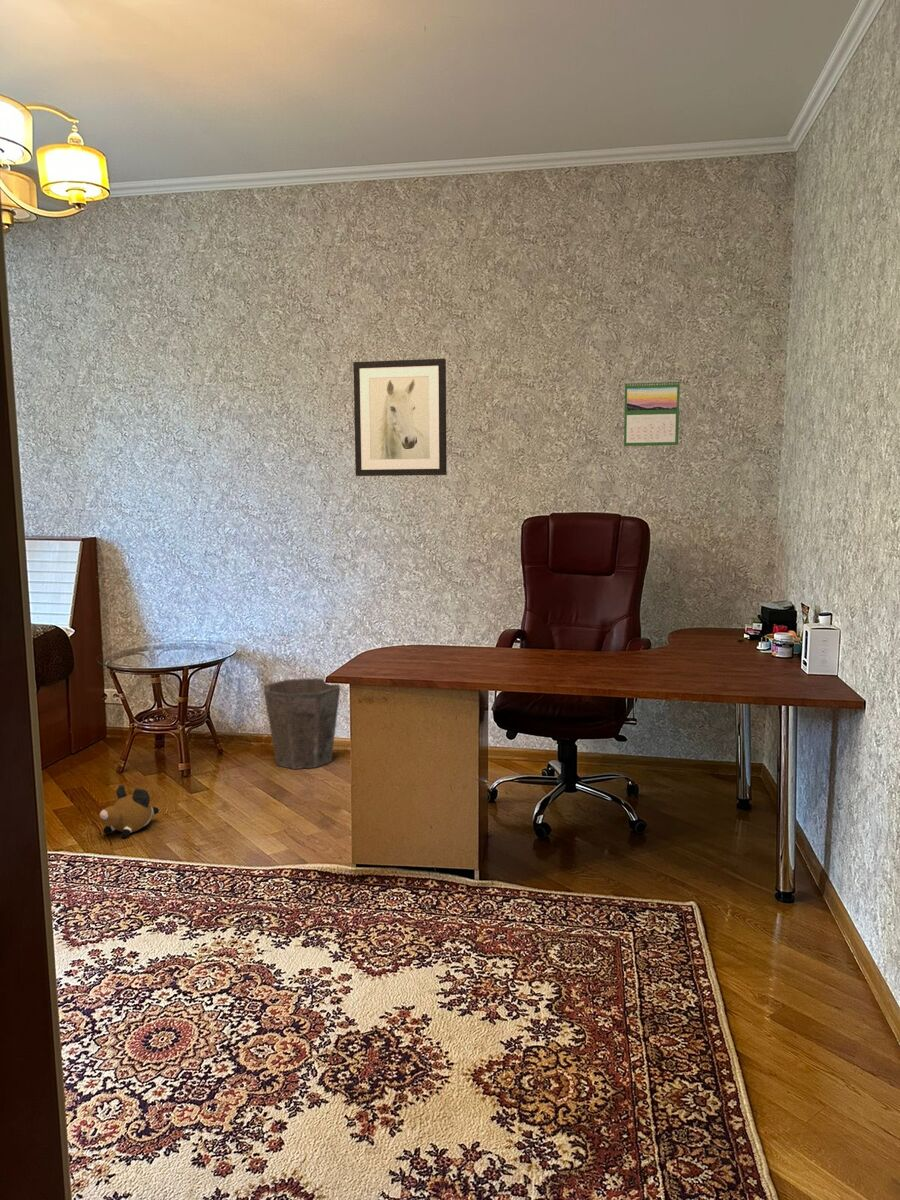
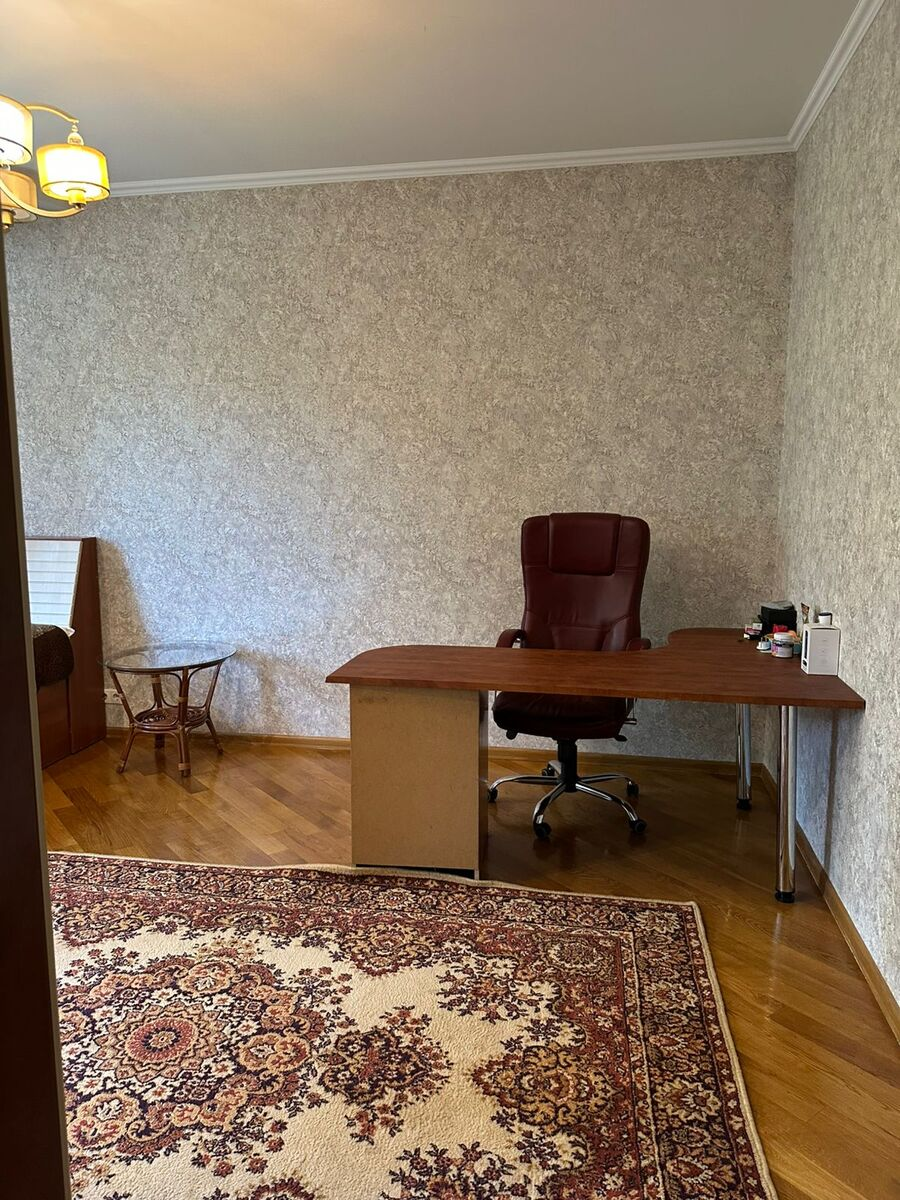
- plush toy (125, 809)
- calendar (651, 412)
- waste bin (302, 723)
- wall art (400, 418)
